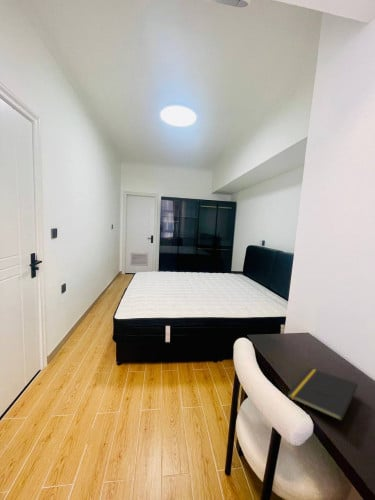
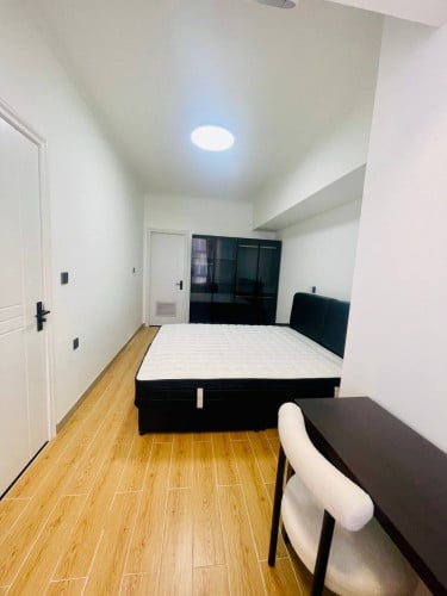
- notepad (323, 390)
